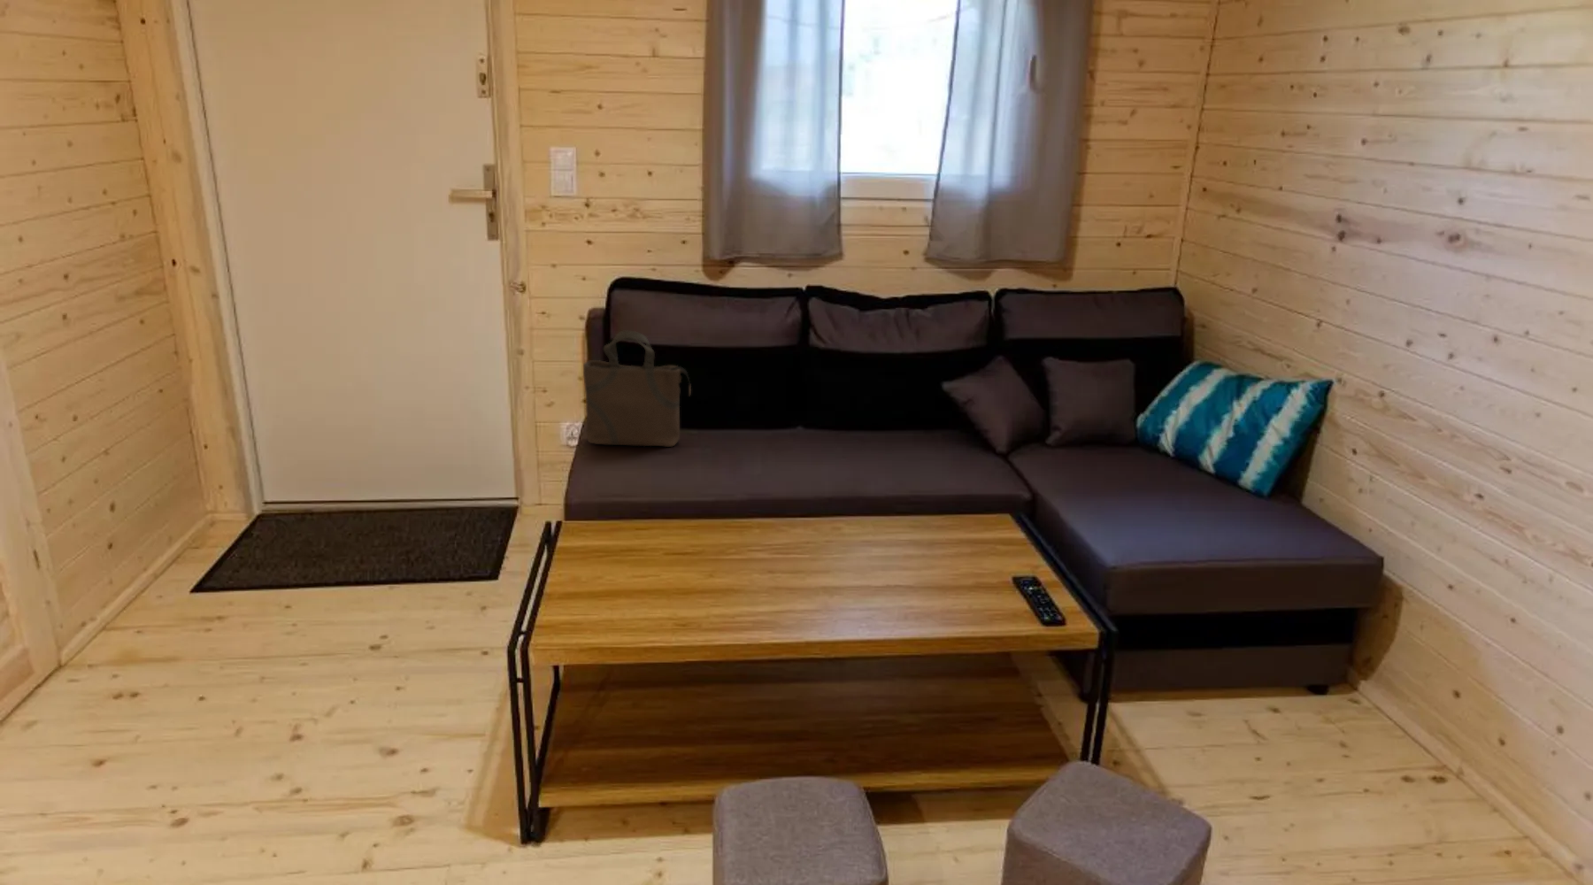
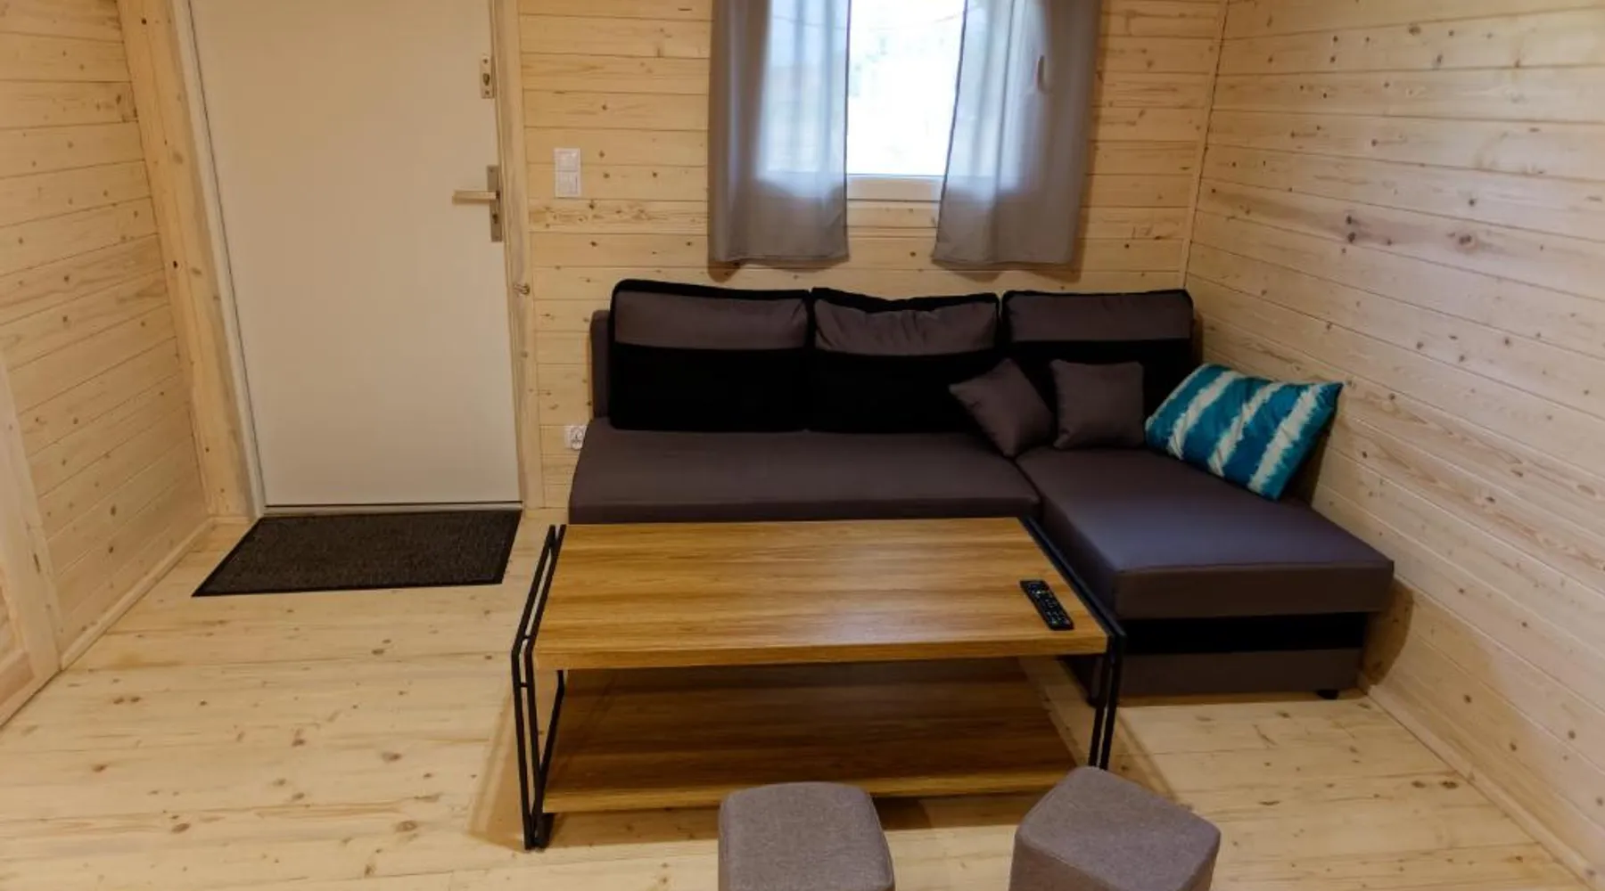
- tote bag (636, 387)
